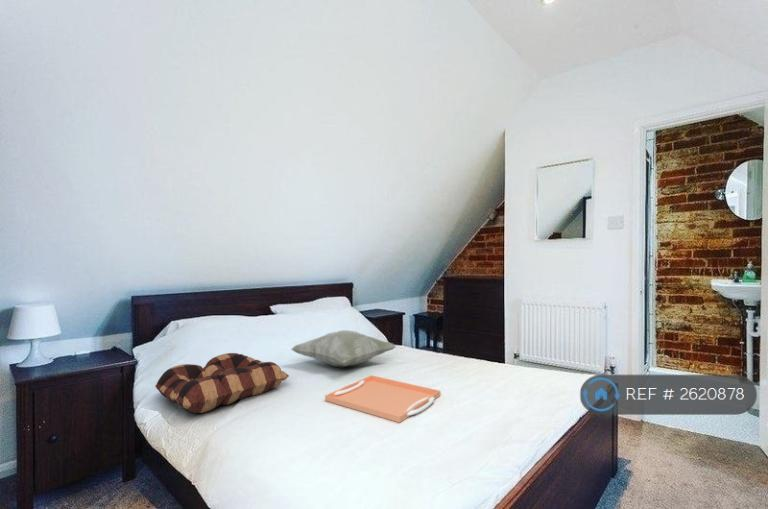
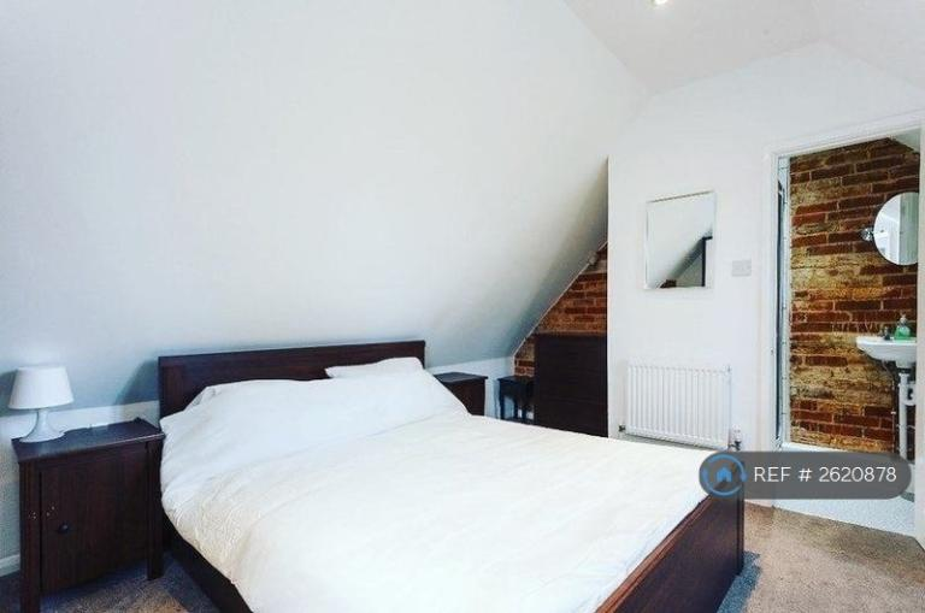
- serving tray (383, 395)
- seat cushion (219, 378)
- decorative pillow (344, 347)
